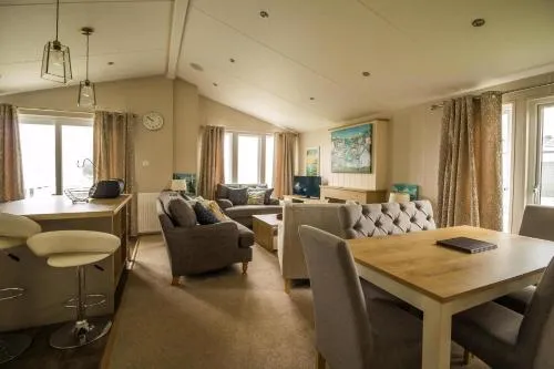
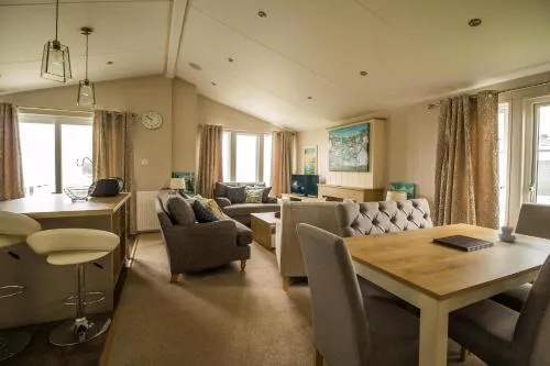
+ candle (507, 232)
